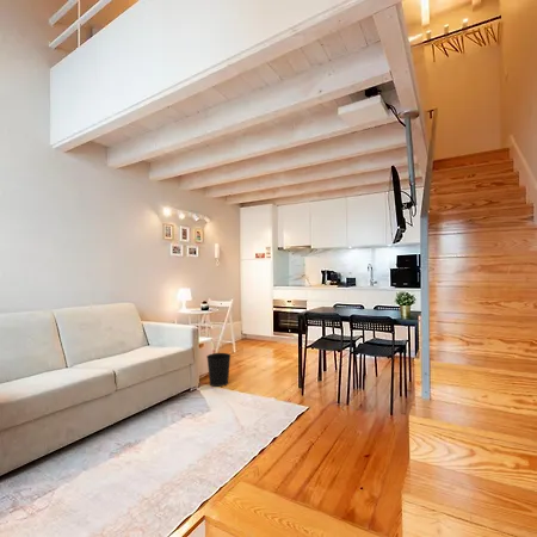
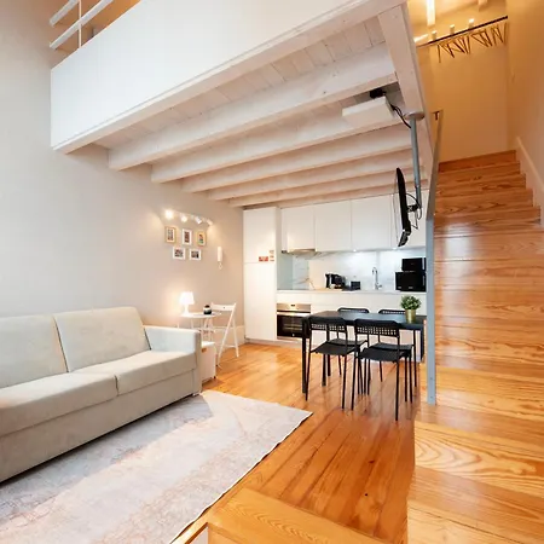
- wastebasket (218, 369)
